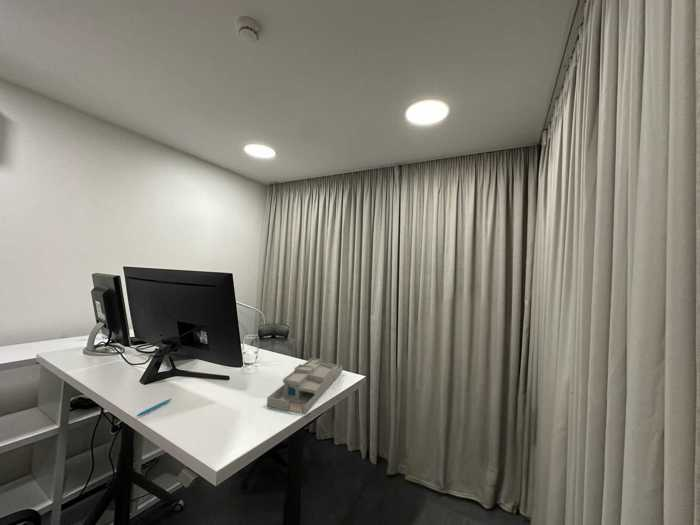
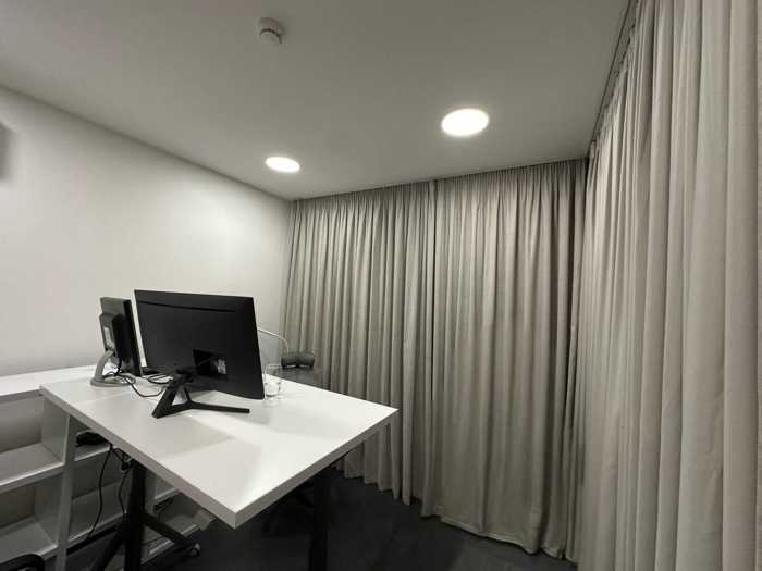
- desk organizer (311, 376)
- pen (155, 406)
